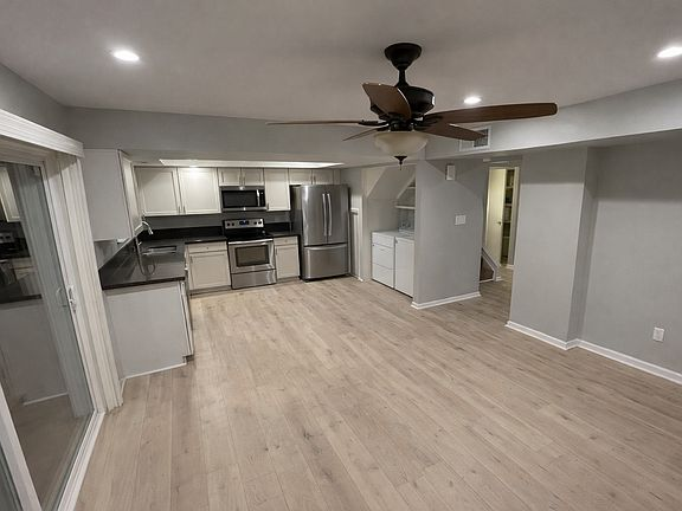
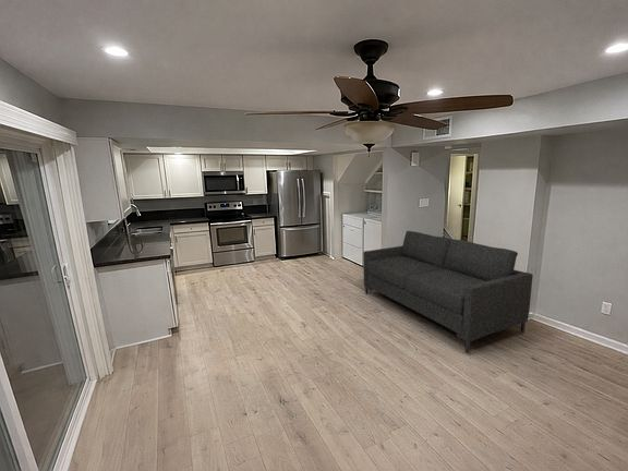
+ sofa (433, 276)
